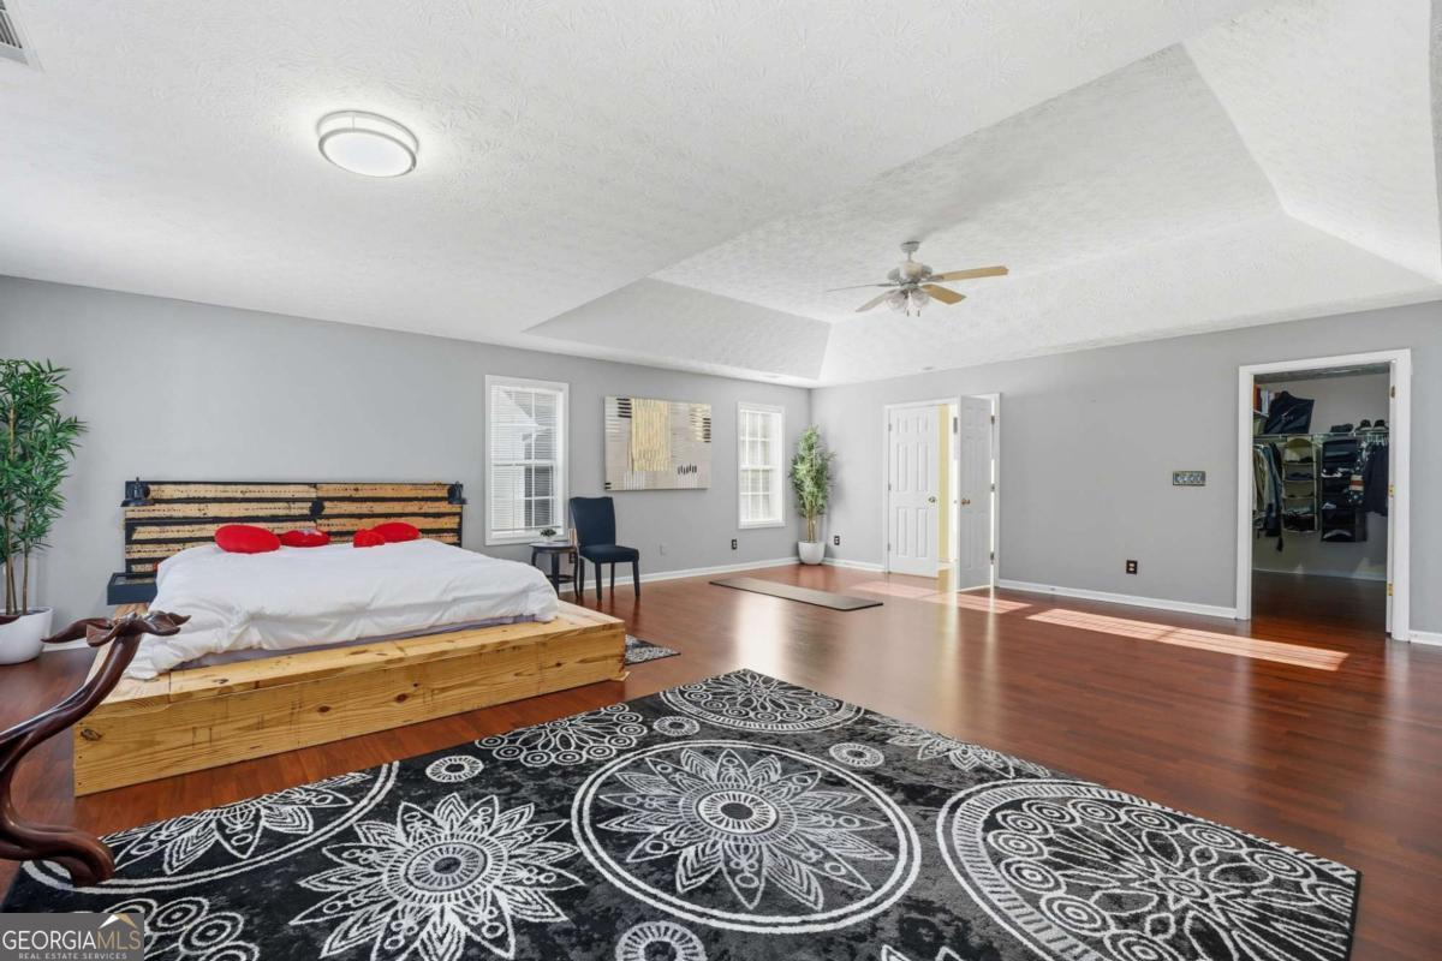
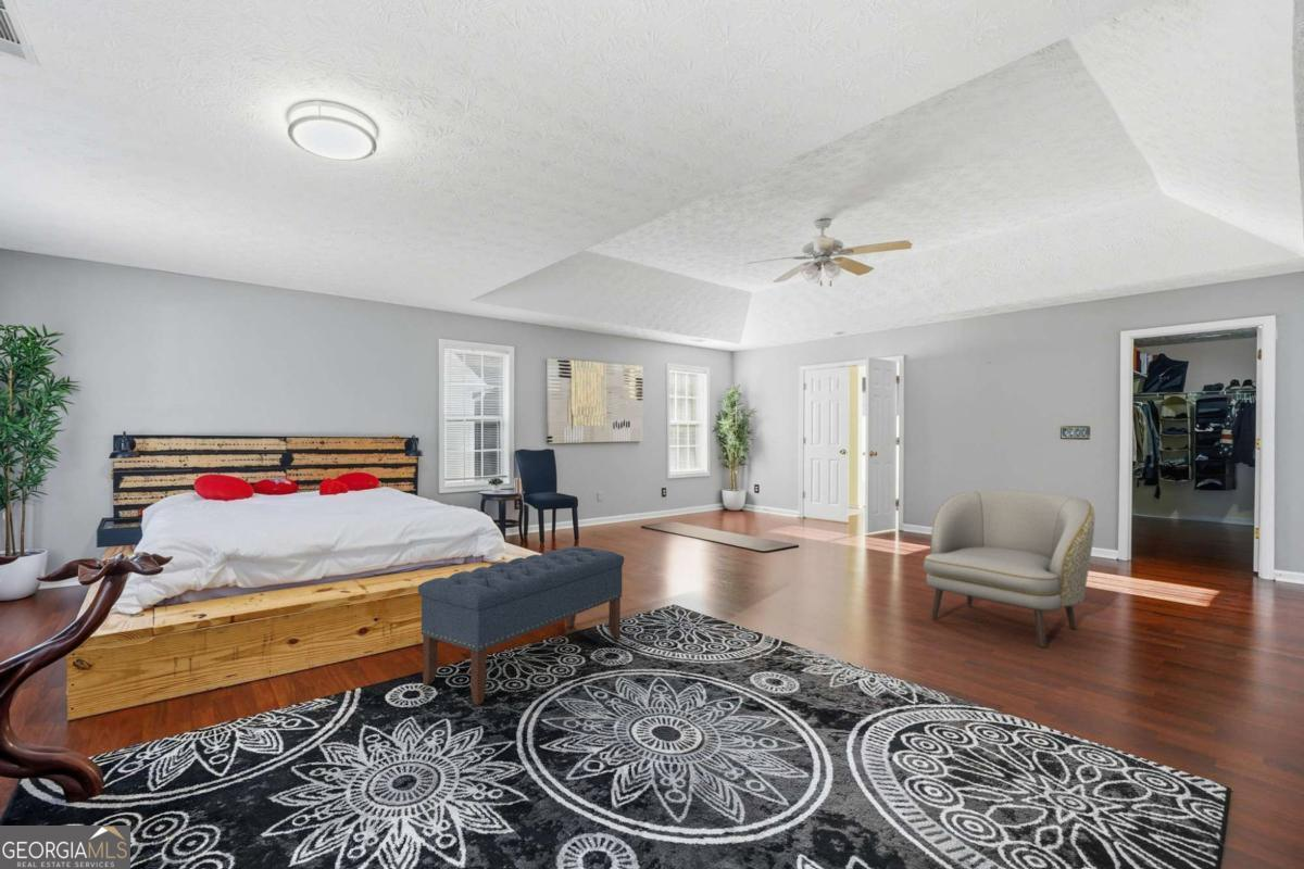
+ bench (531, 609)
+ armchair (1005, 557)
